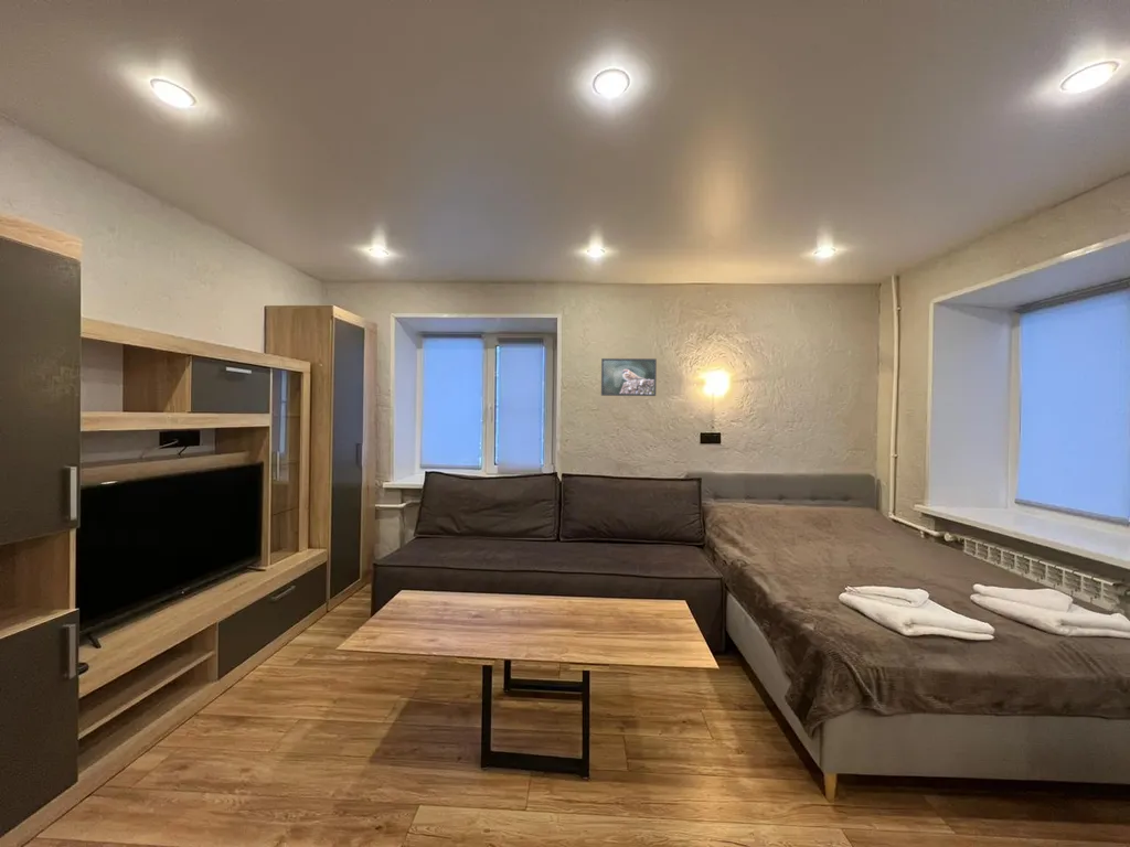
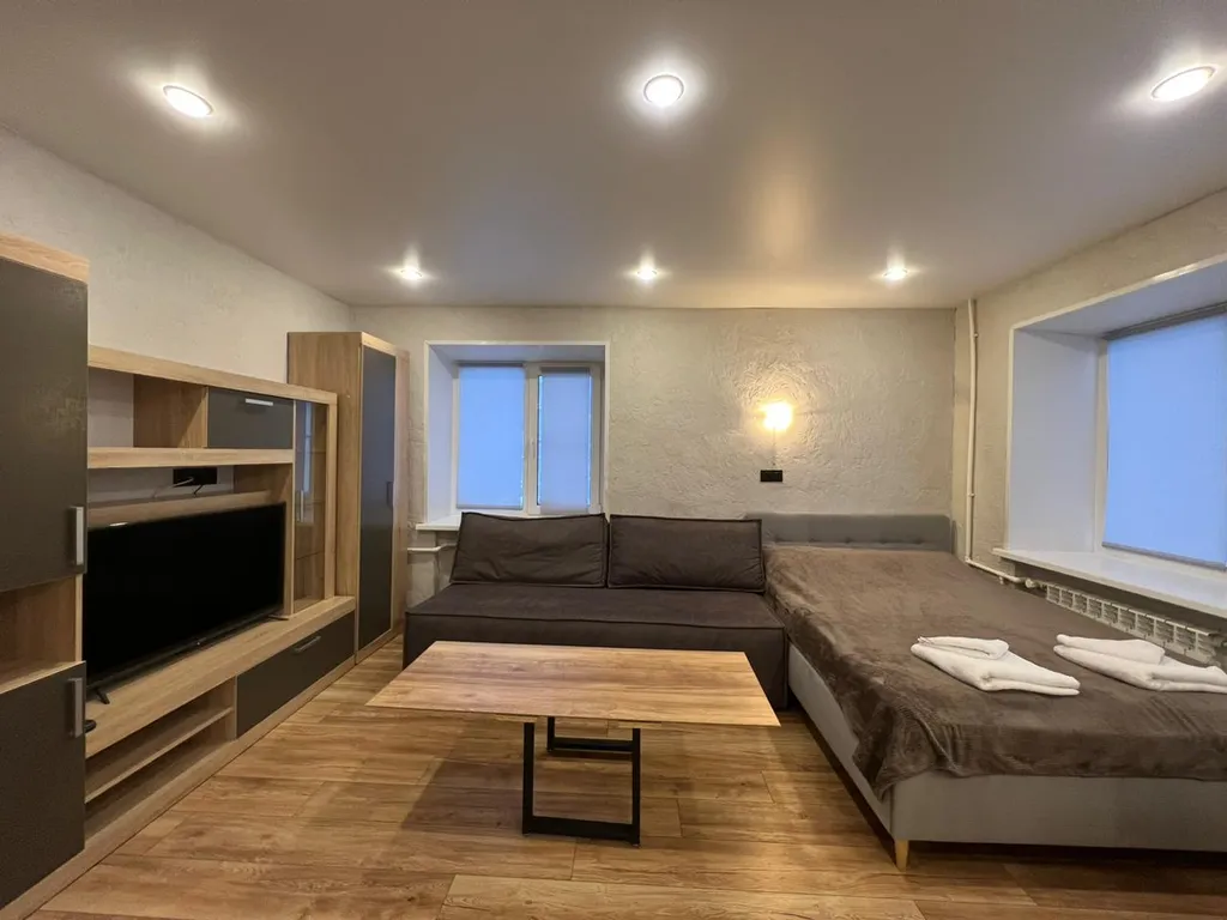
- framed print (628, 377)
